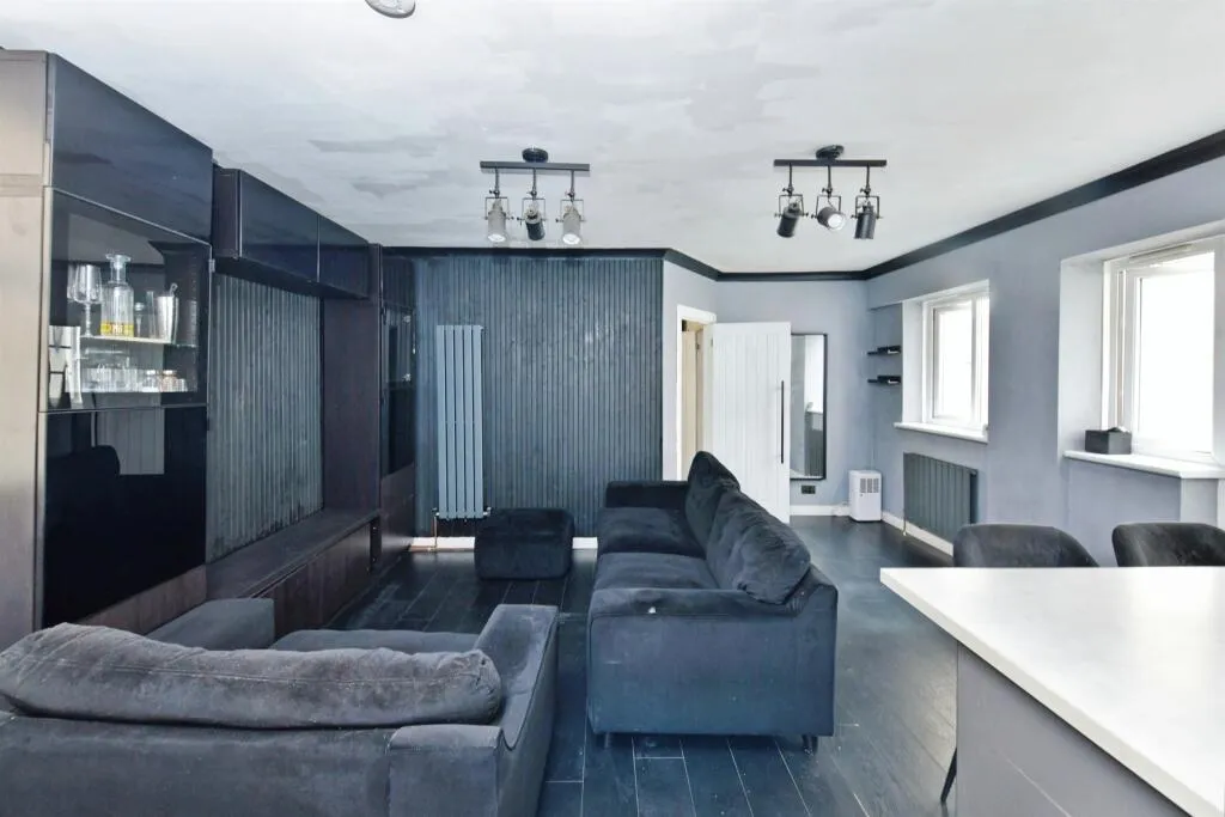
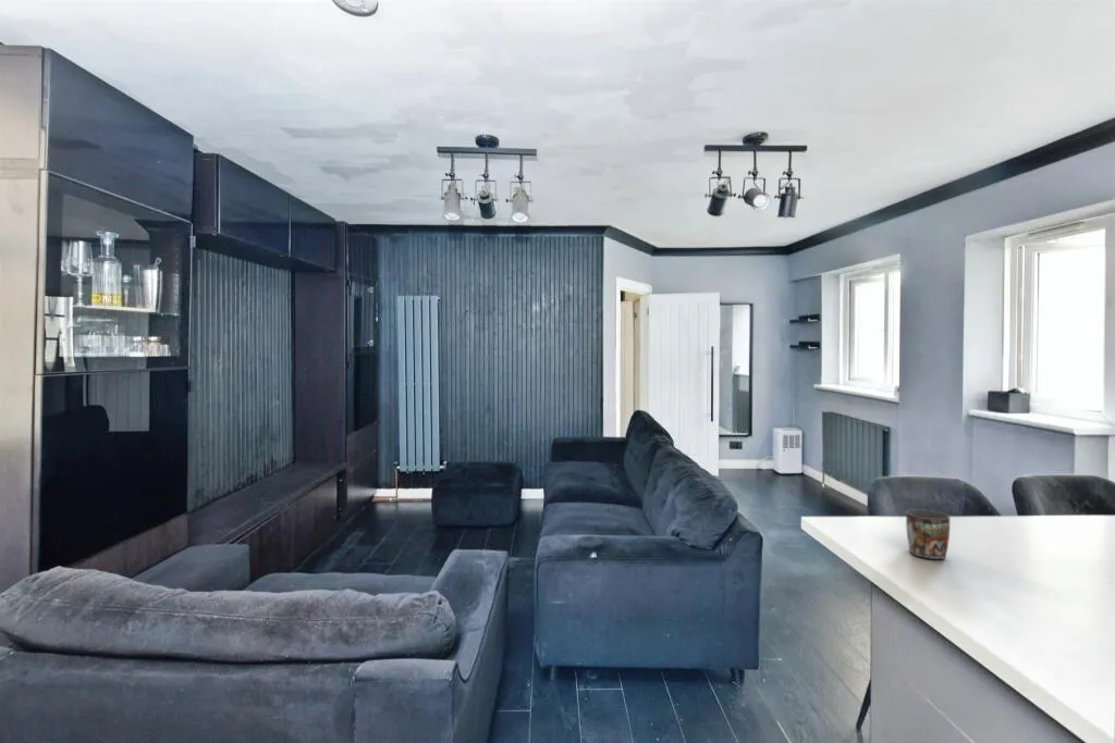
+ mug (923, 531)
